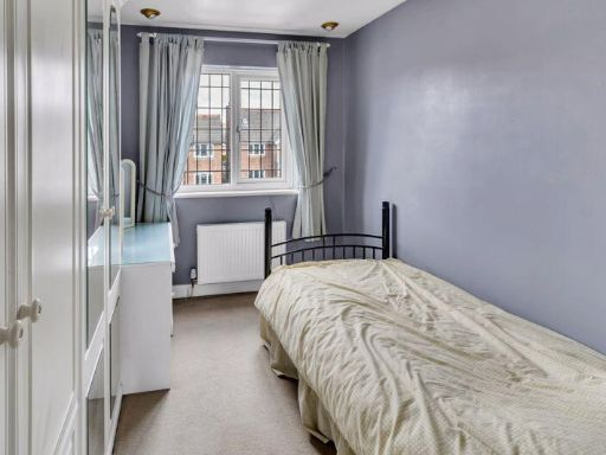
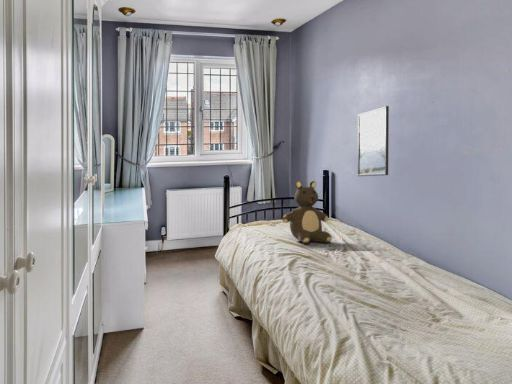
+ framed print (372, 143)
+ teddy bear (309, 211)
